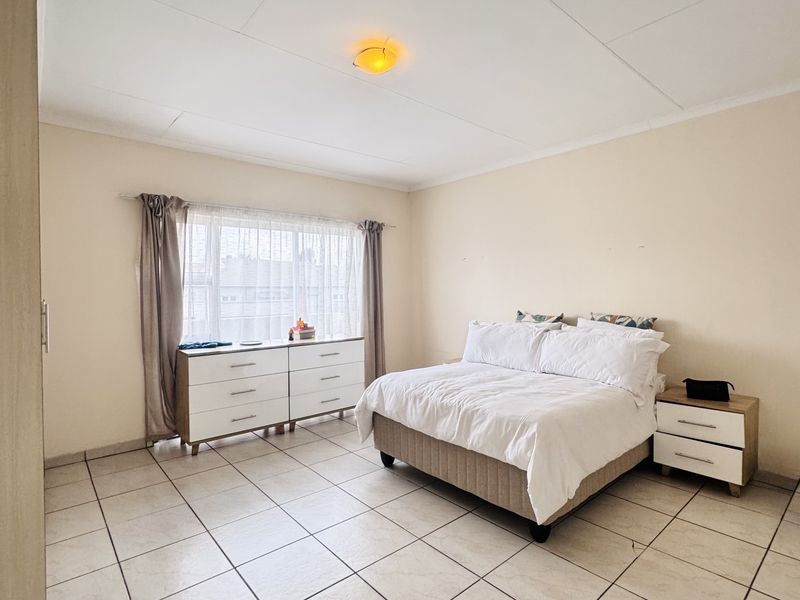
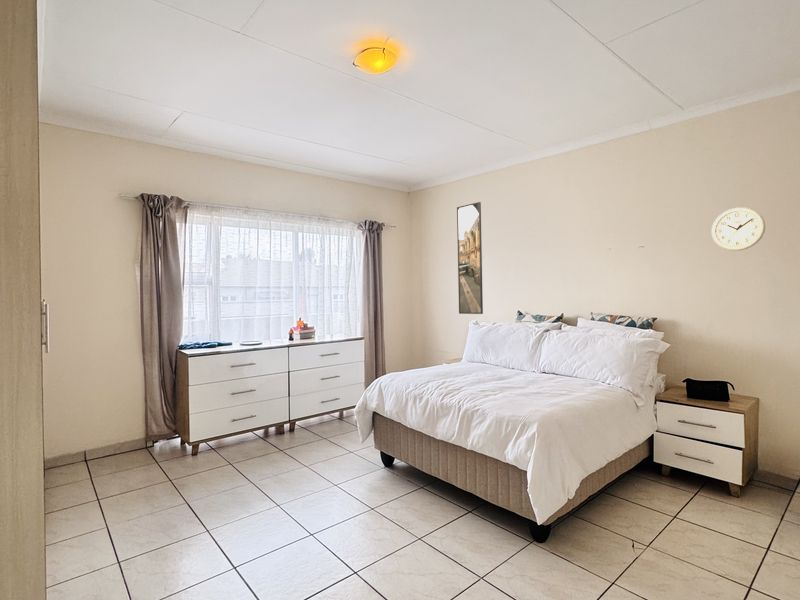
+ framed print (469, 259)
+ wall clock (737, 229)
